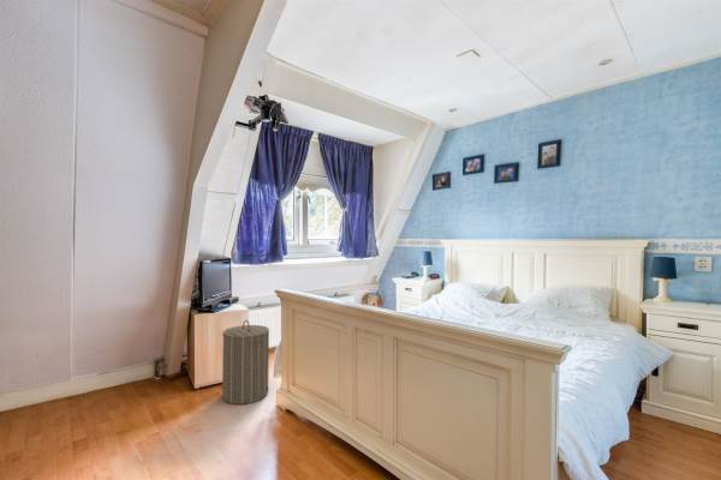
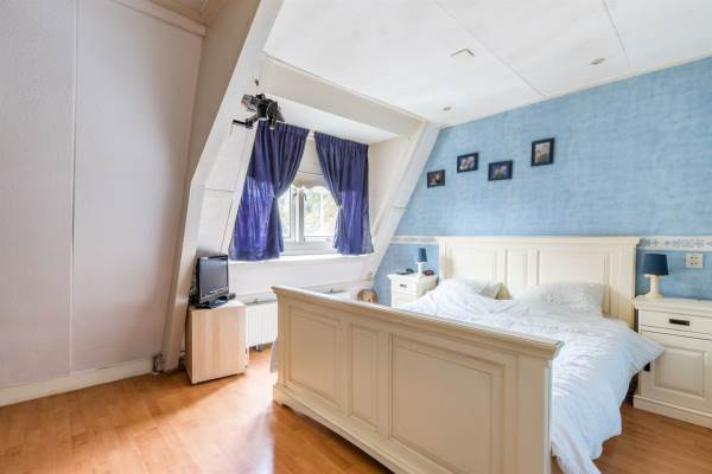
- laundry hamper (245, 356)
